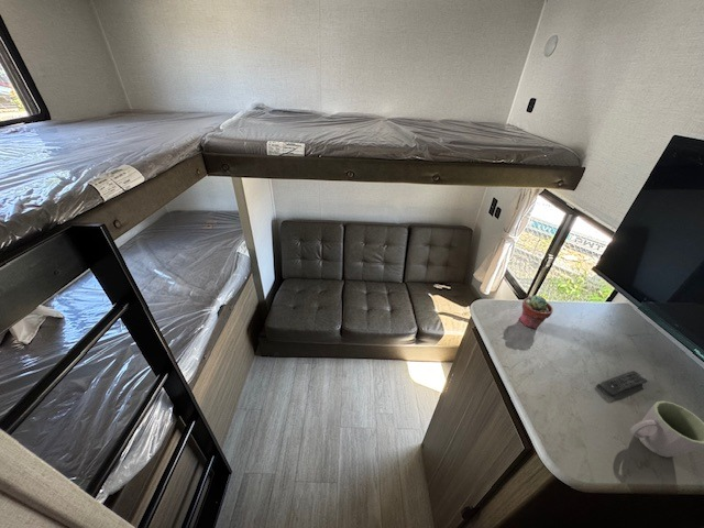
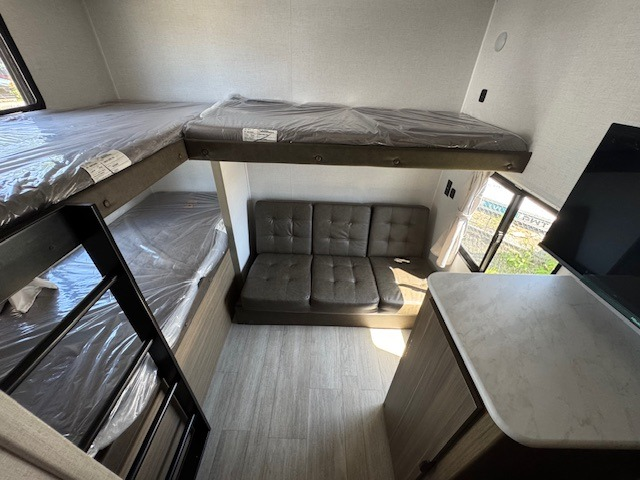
- potted succulent (535, 310)
- remote control (624, 382)
- mug (660, 431)
